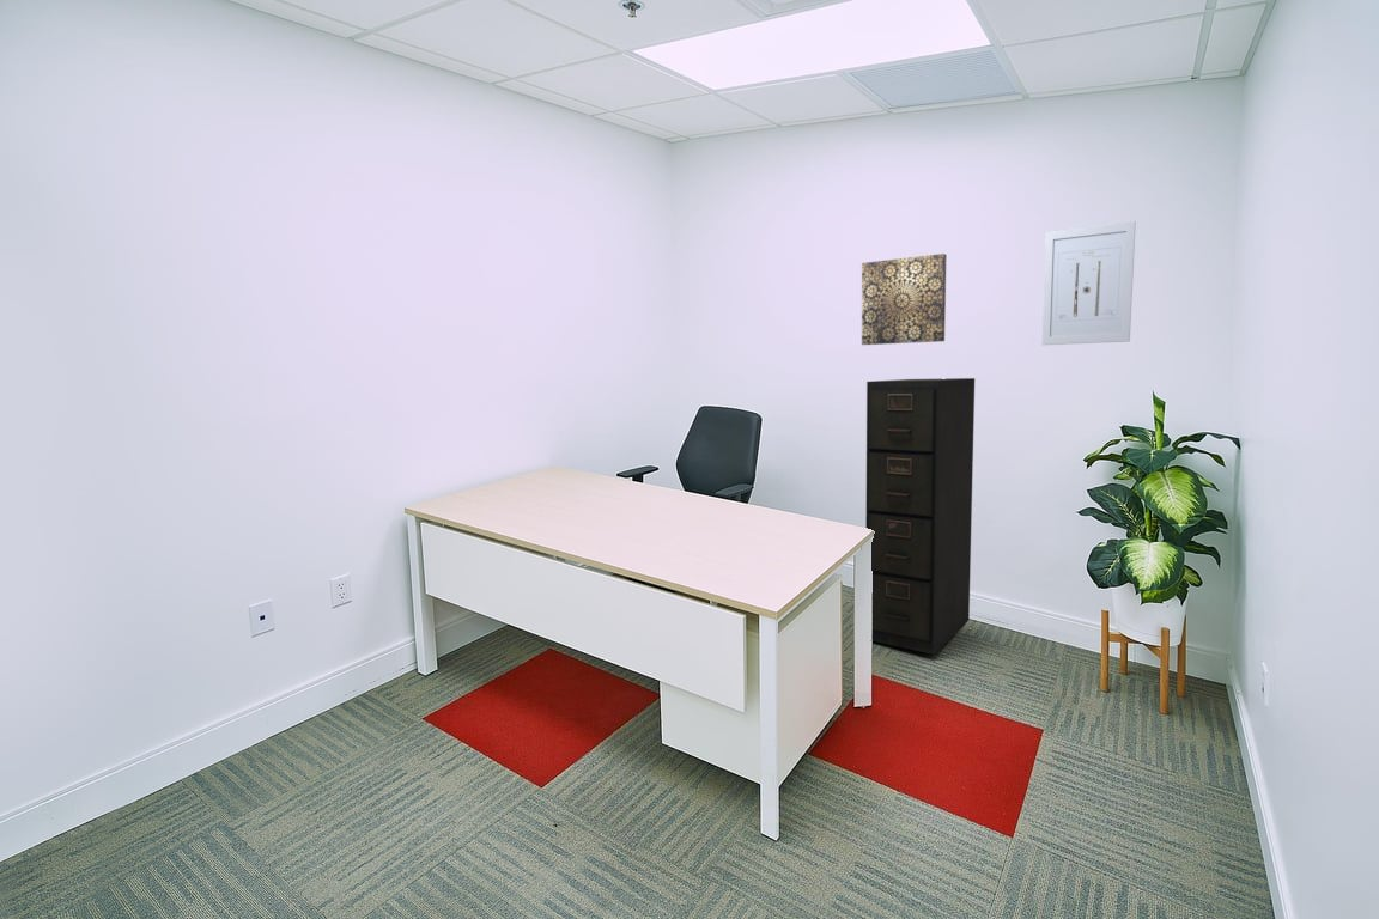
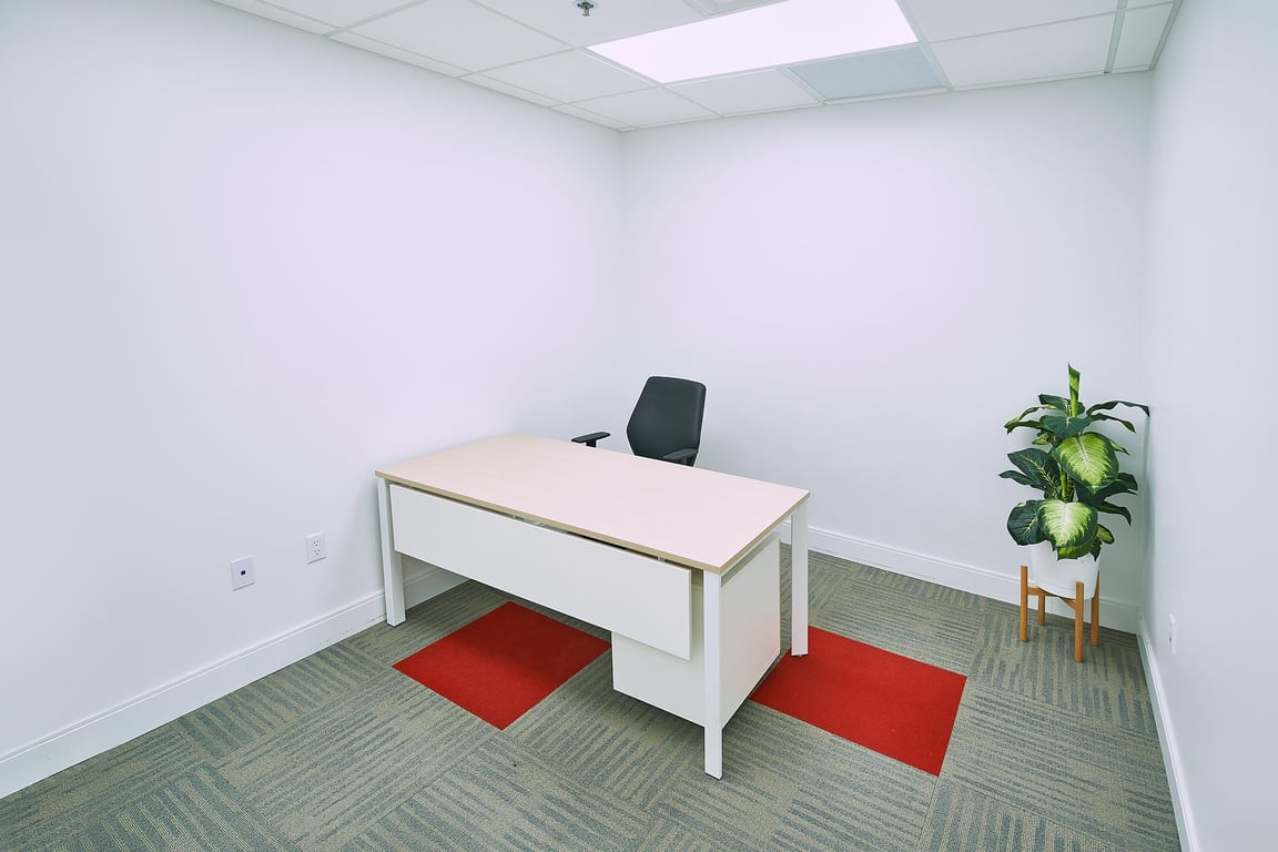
- filing cabinet (918, 507)
- wall art (901, 300)
- wall art (1087, 285)
